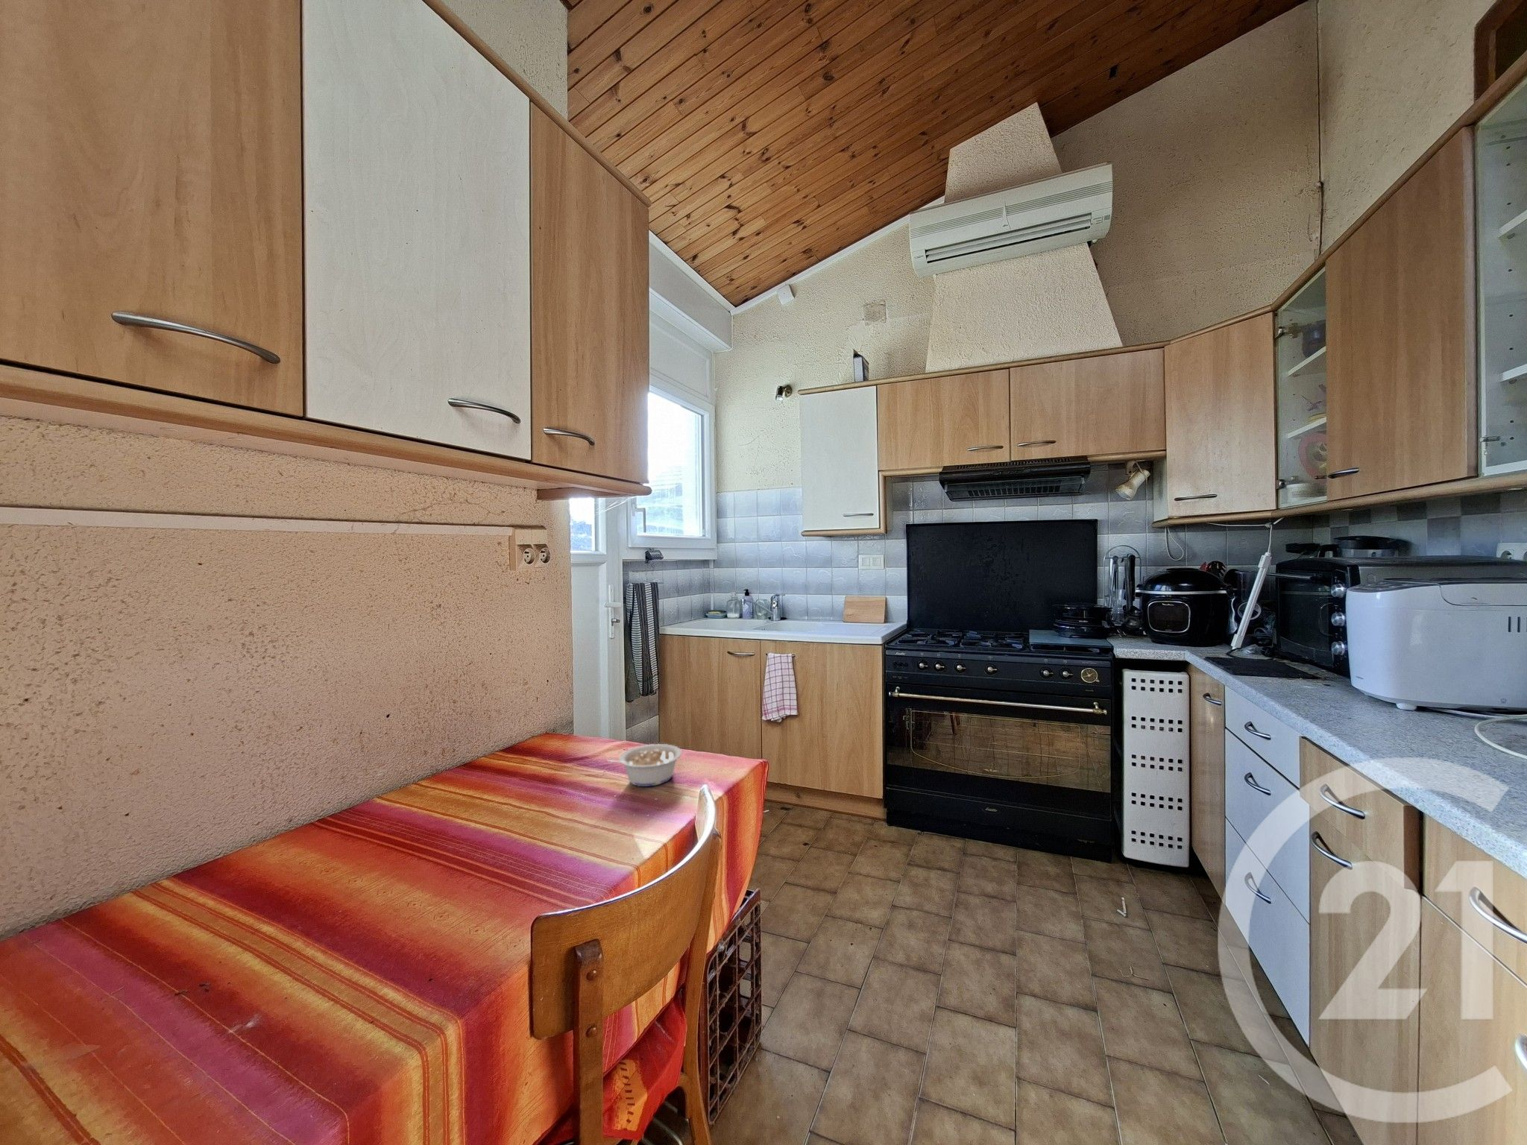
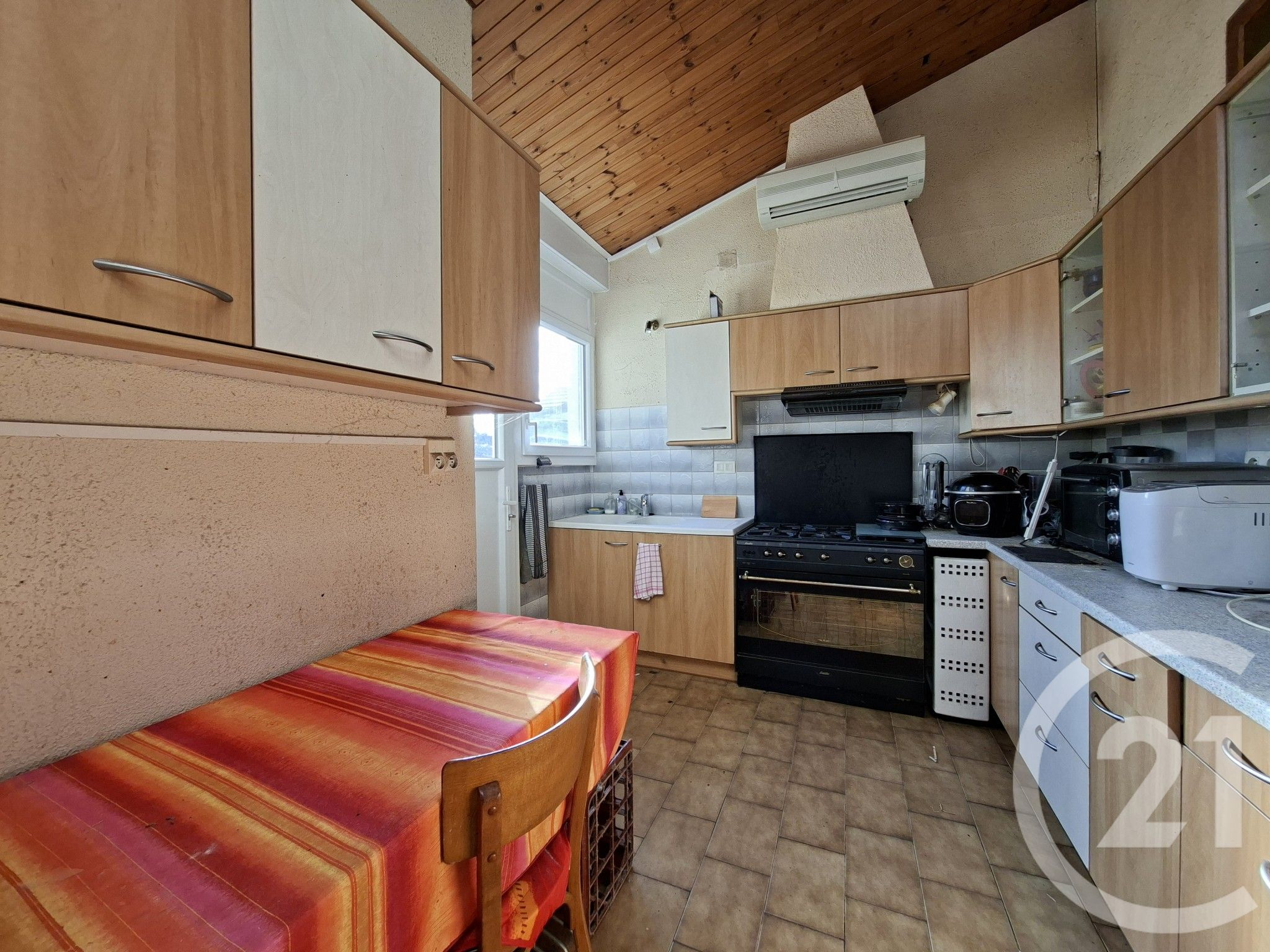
- legume (649, 764)
